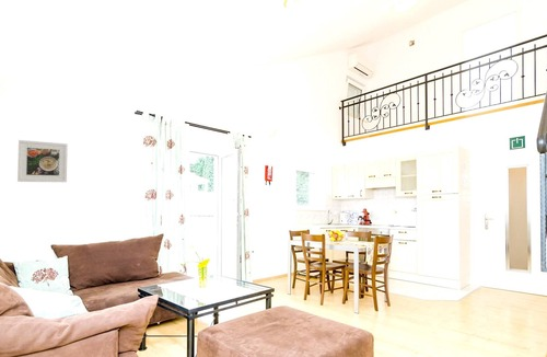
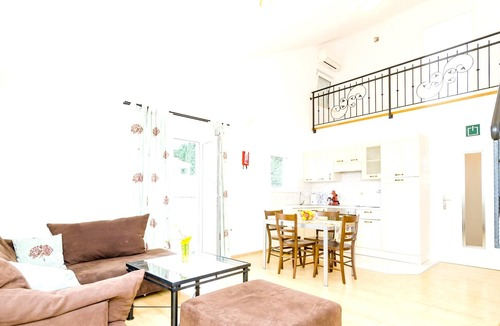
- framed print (43, 161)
